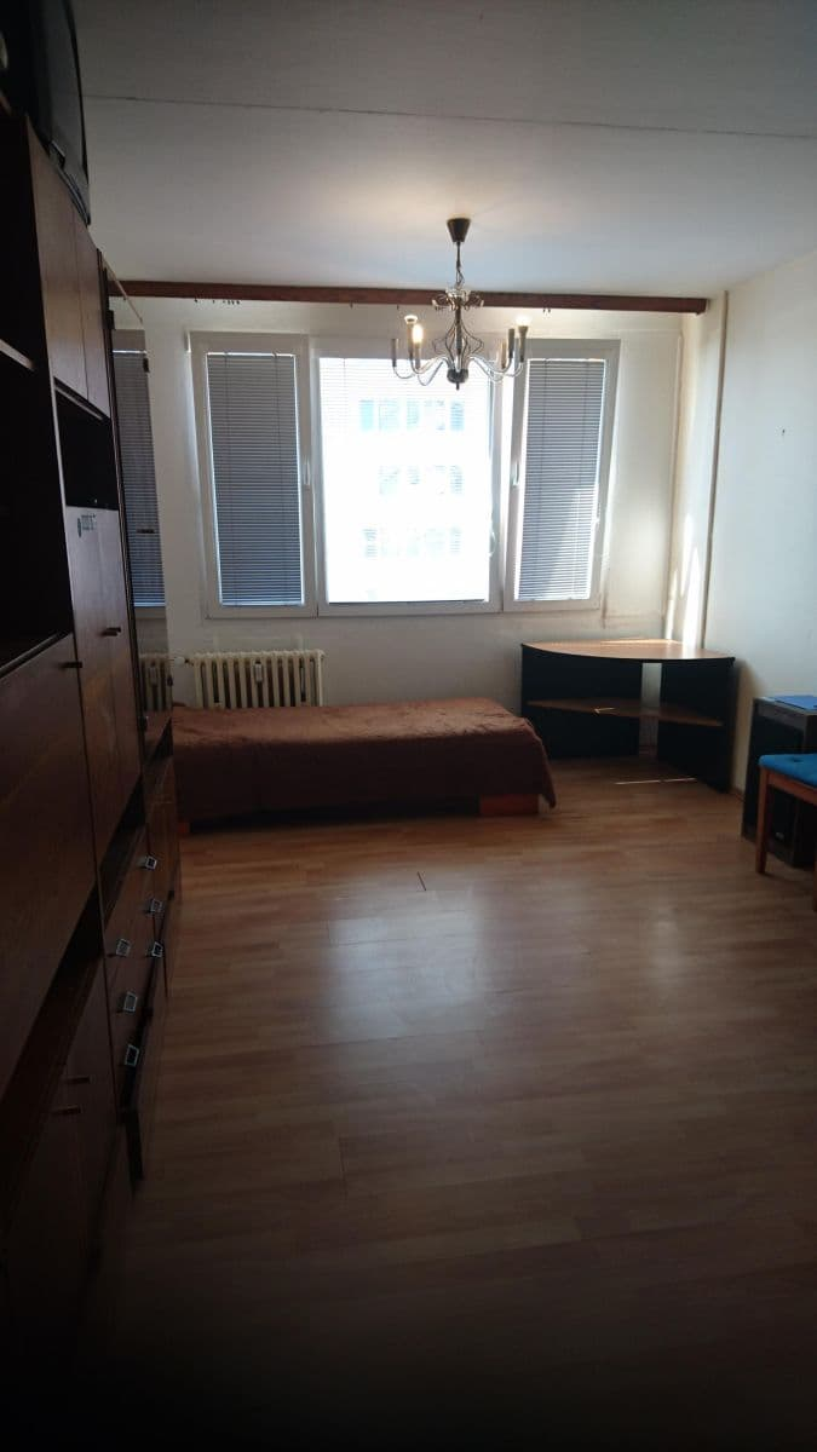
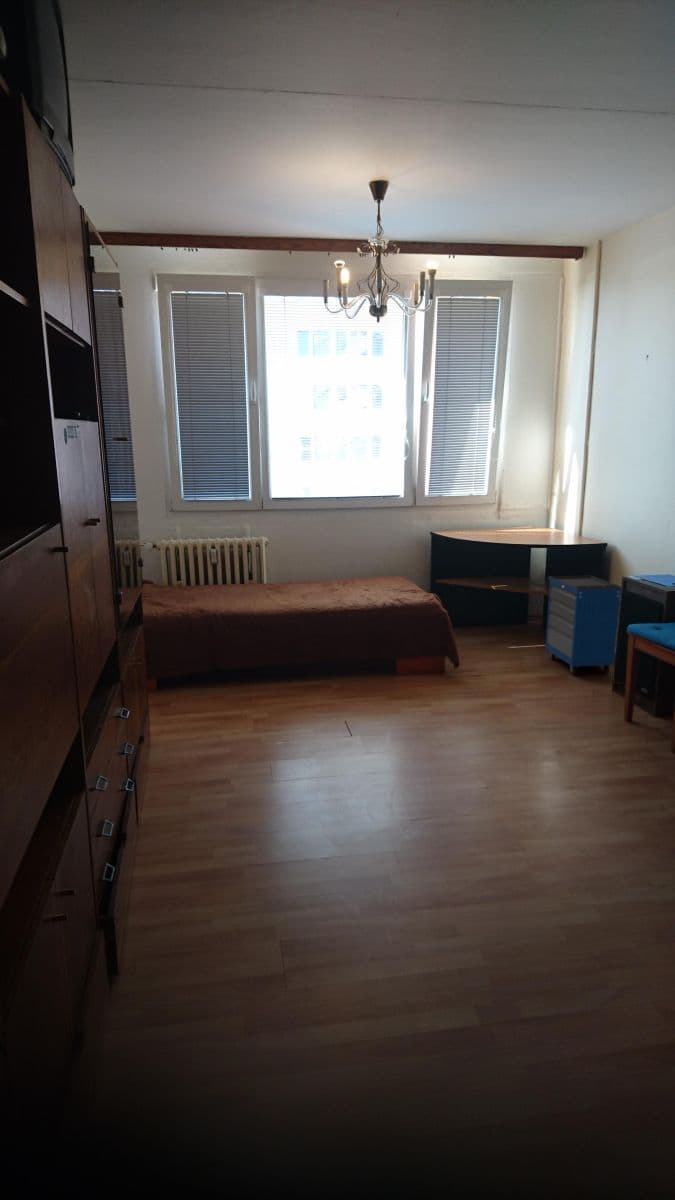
+ cabinet (579, 623)
